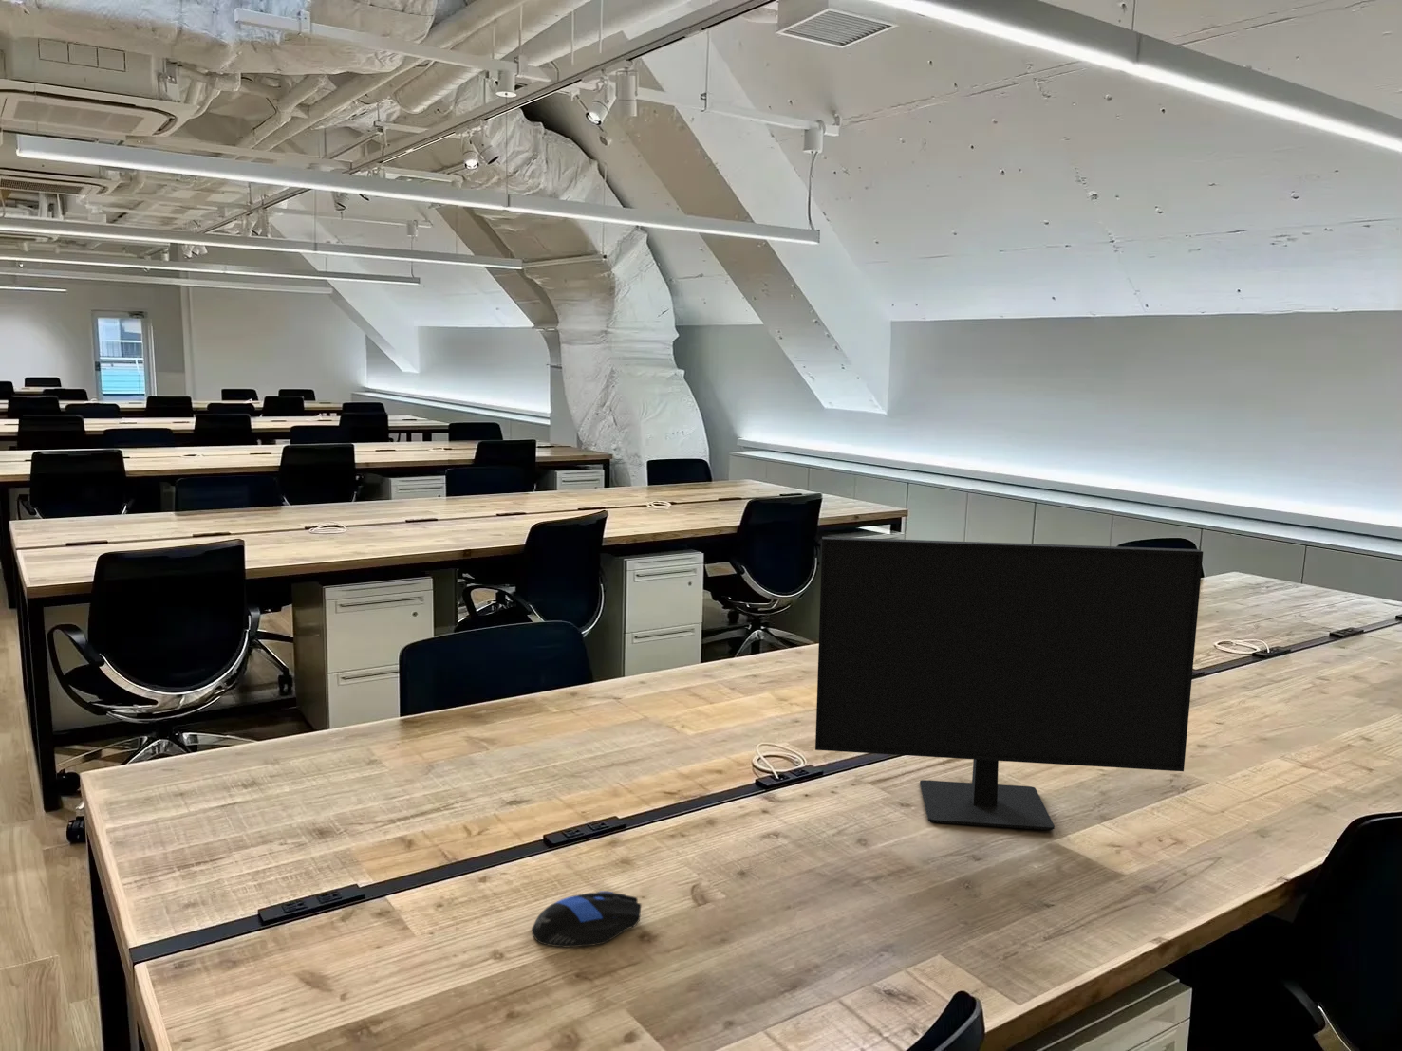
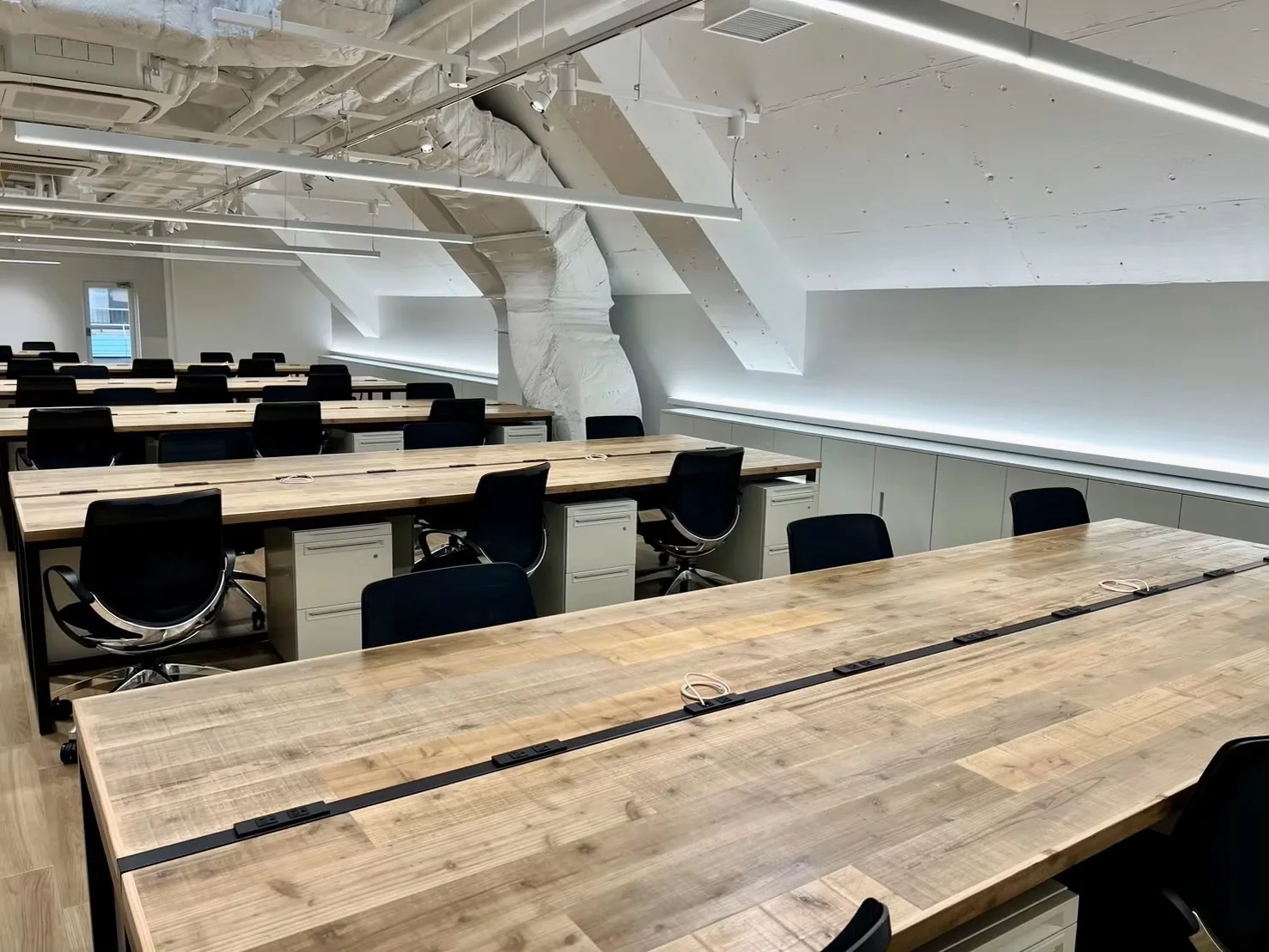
- computer mouse (588, 912)
- monitor (993, 675)
